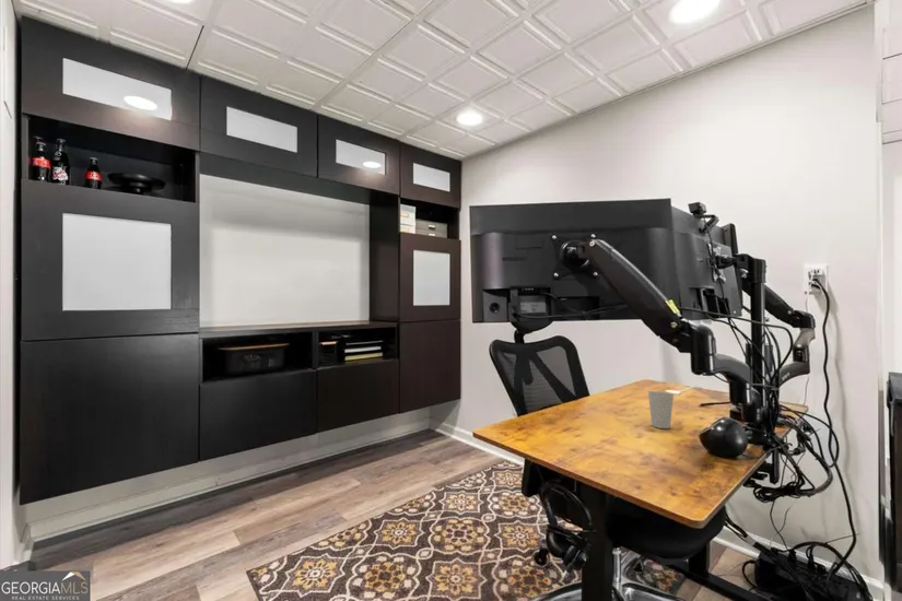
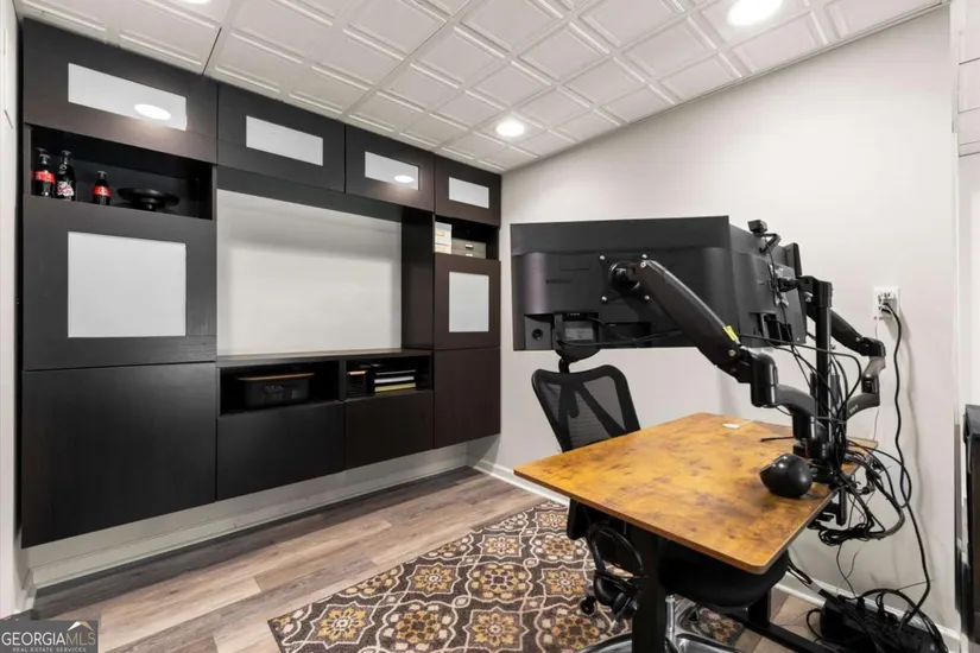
- cup (660, 408)
